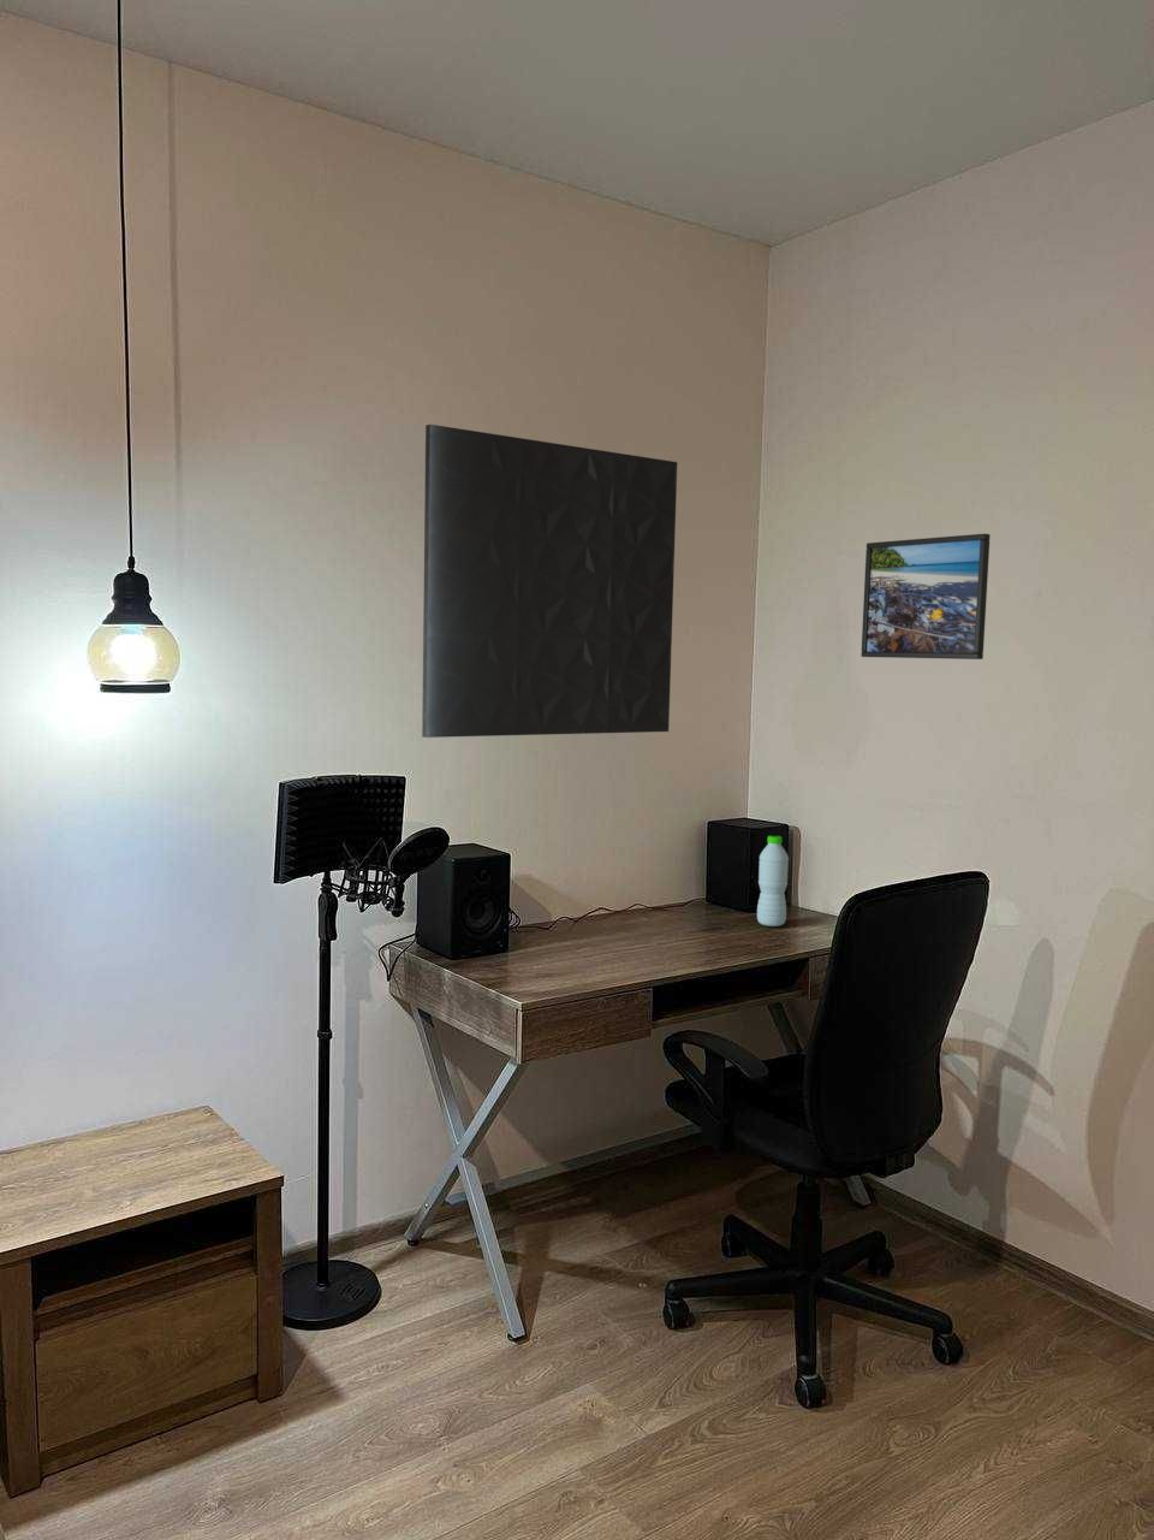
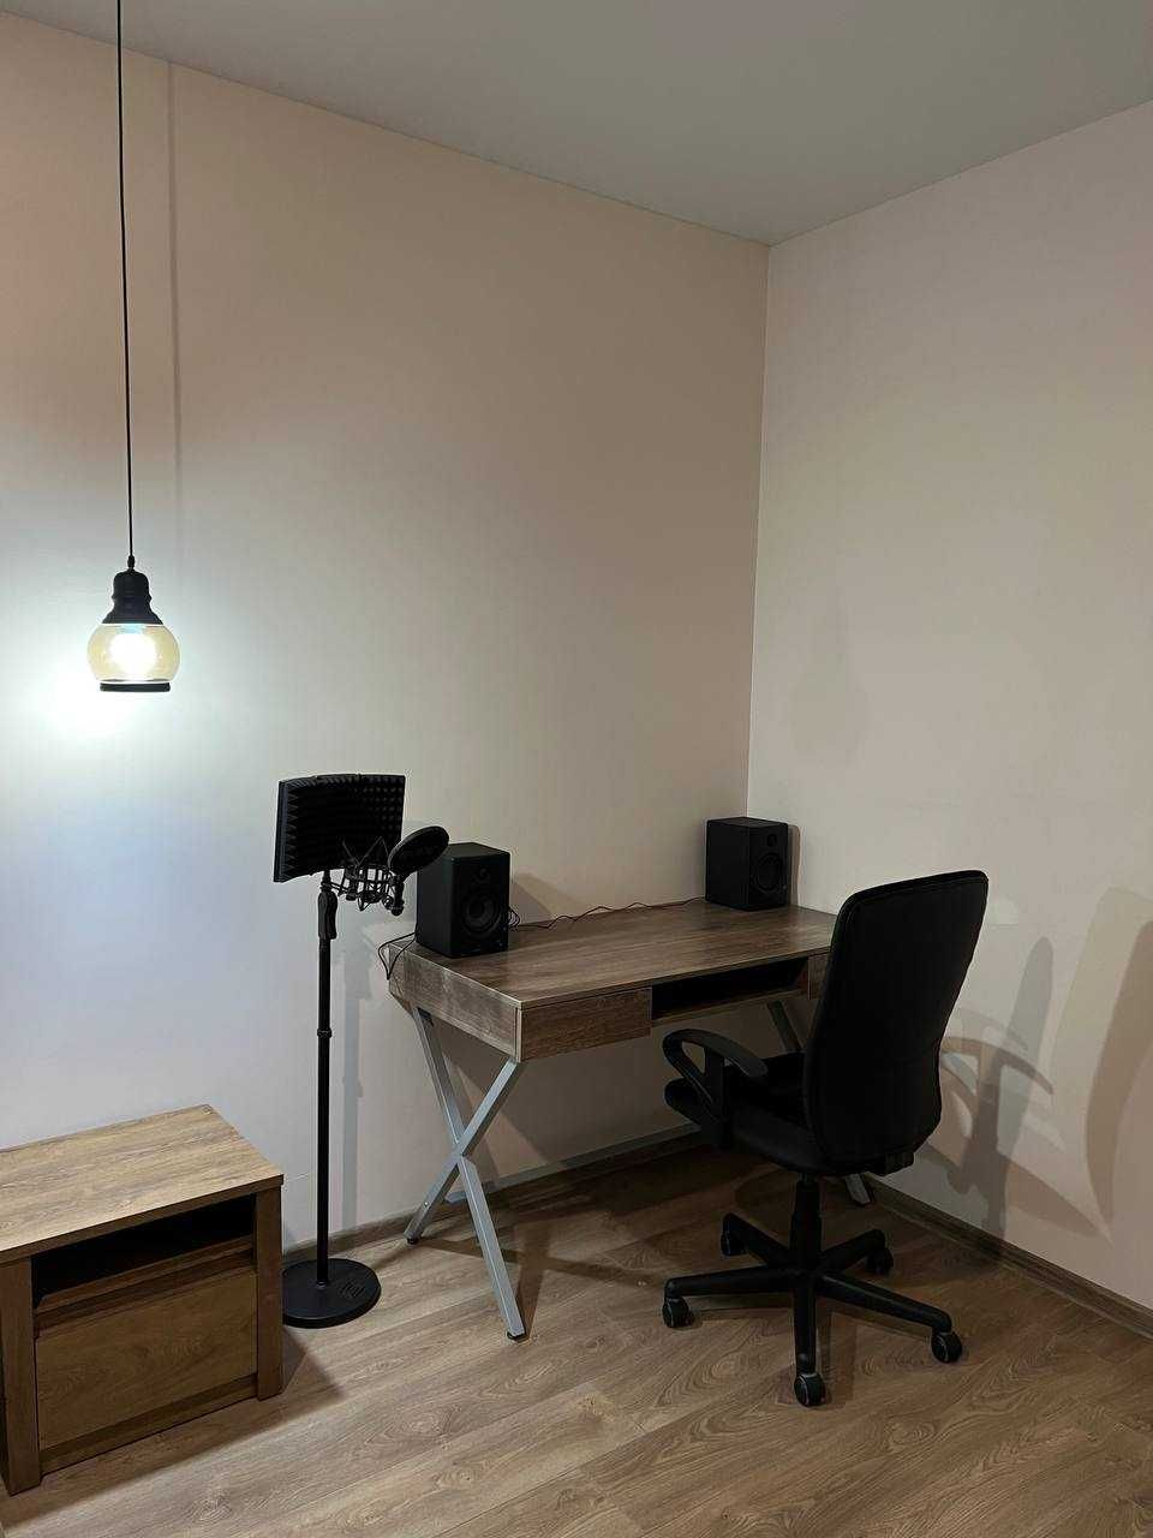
- water bottle (773, 880)
- acoustic panel (556, 591)
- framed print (922, 598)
